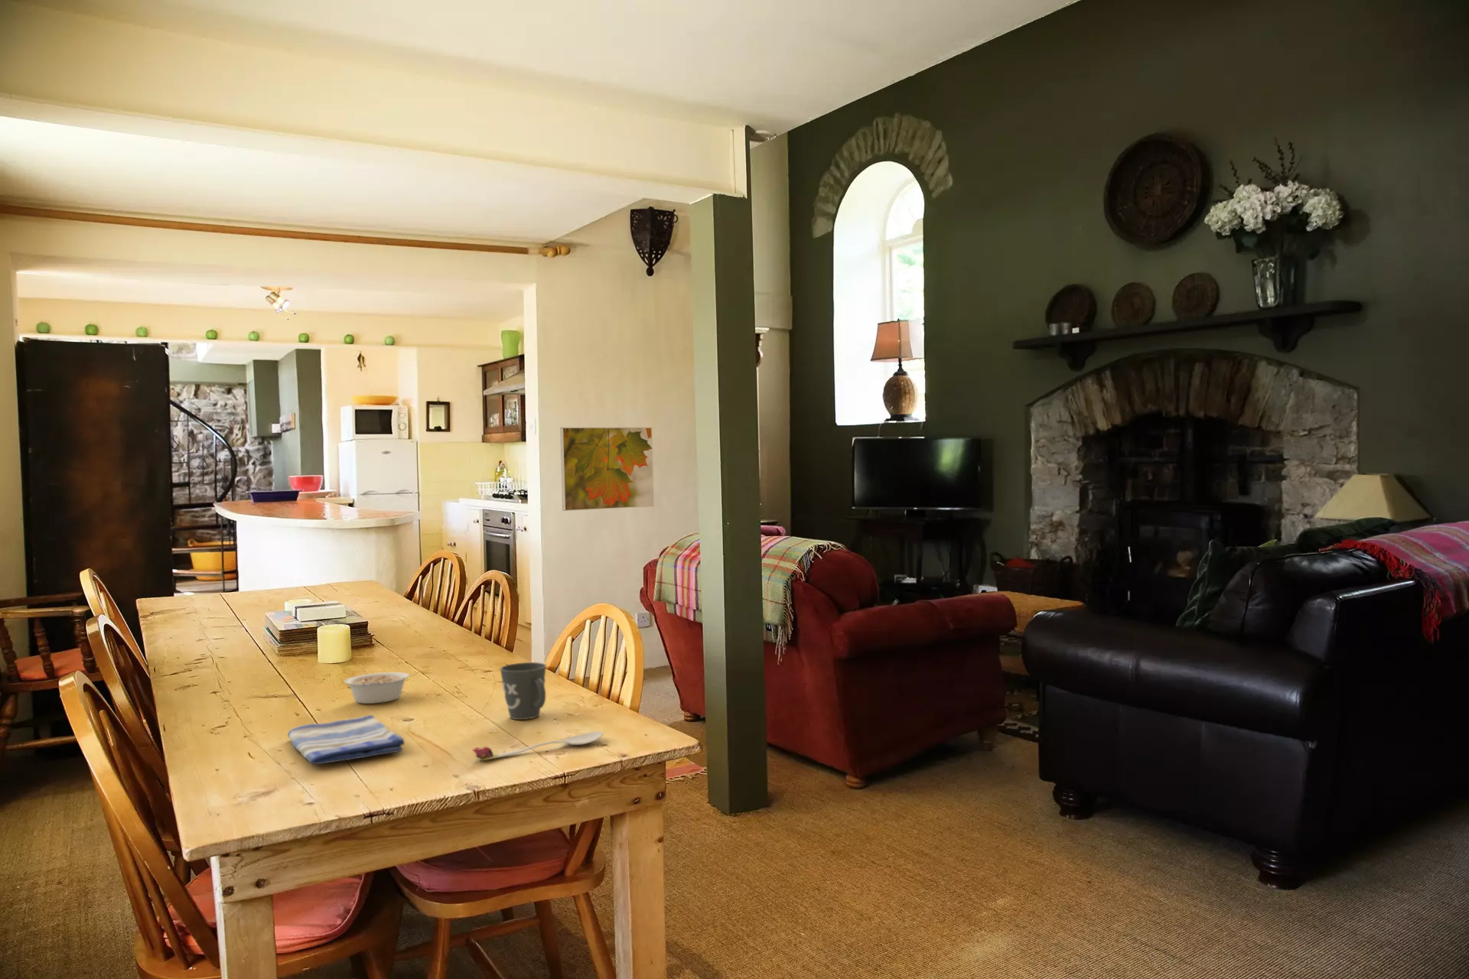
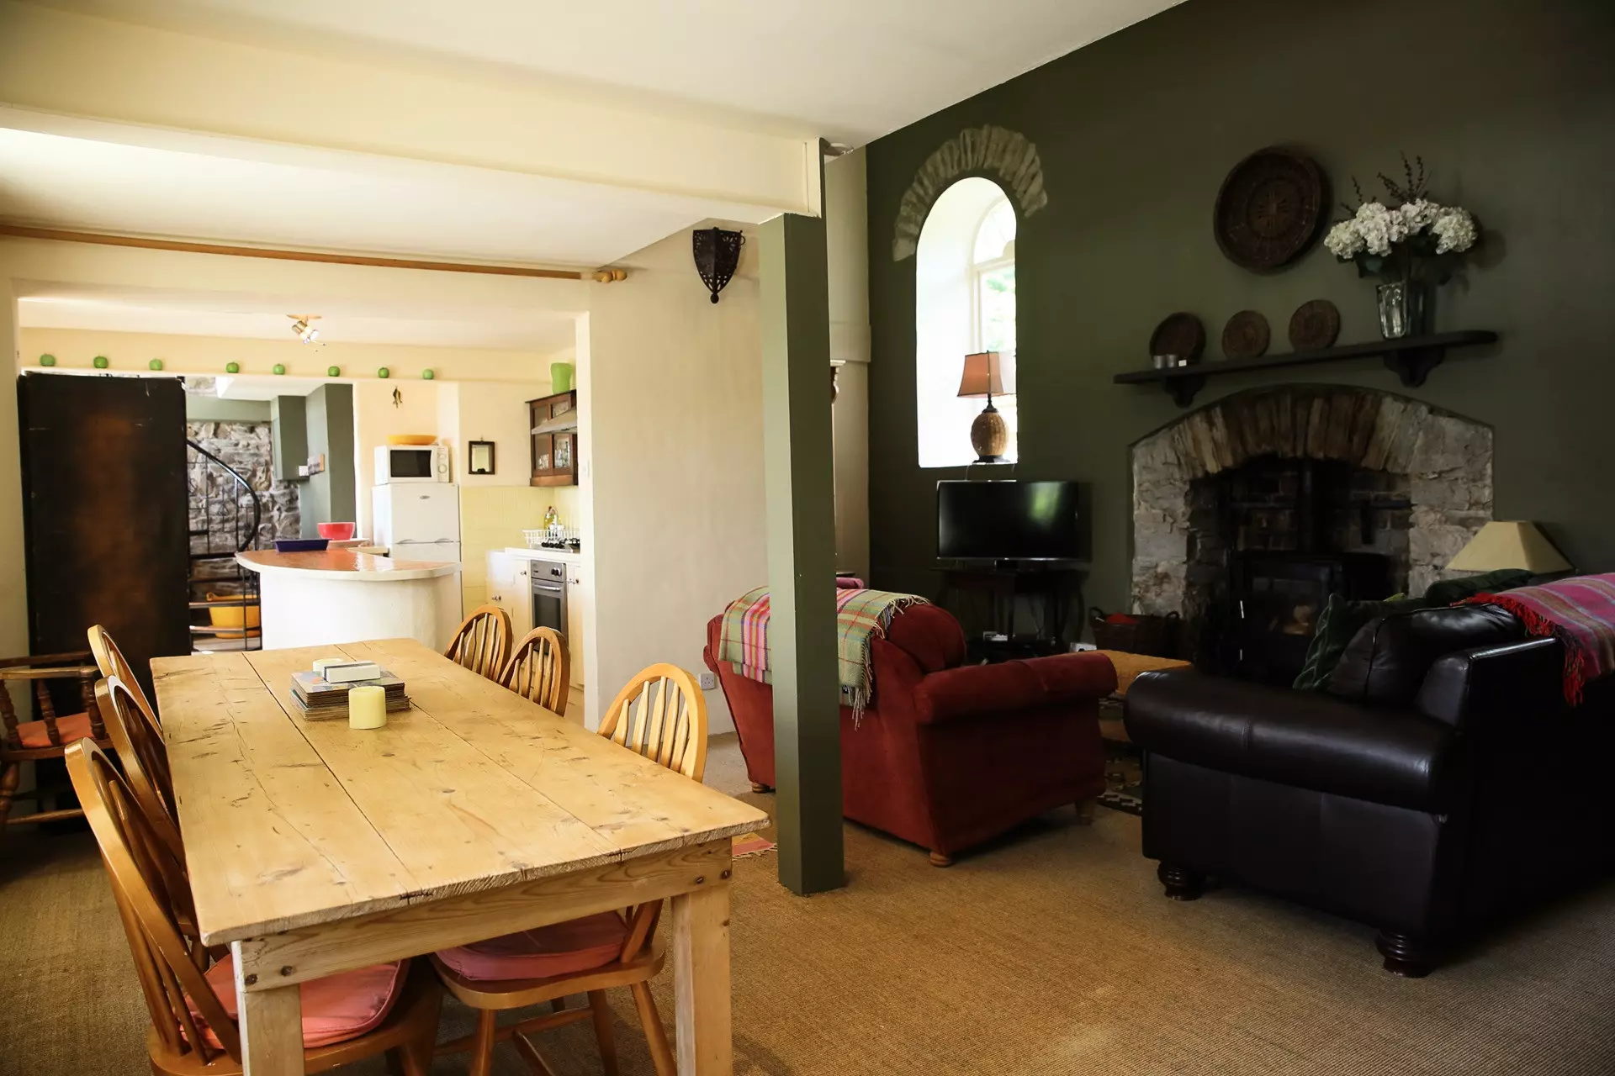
- mug (527, 693)
- dish towel (345, 739)
- legume (379, 686)
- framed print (608, 468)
- spoon (539, 743)
